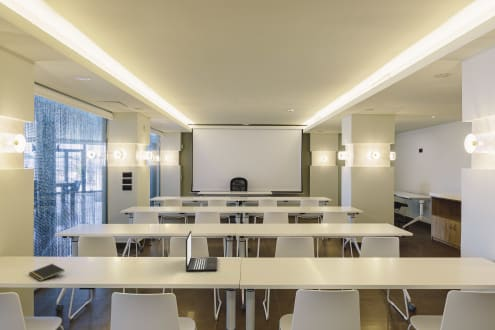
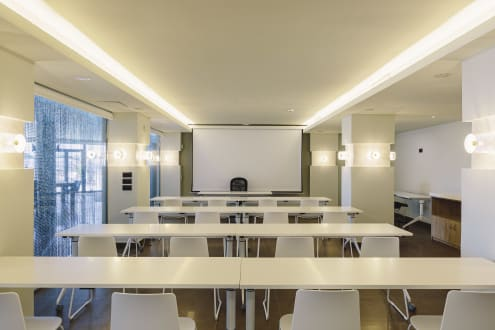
- notepad (46, 271)
- laptop (202, 257)
